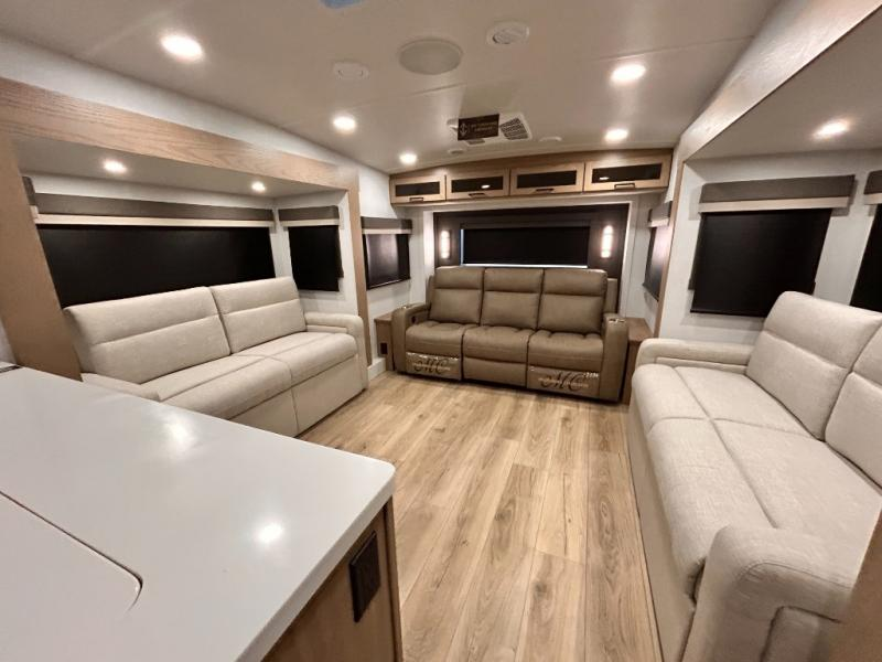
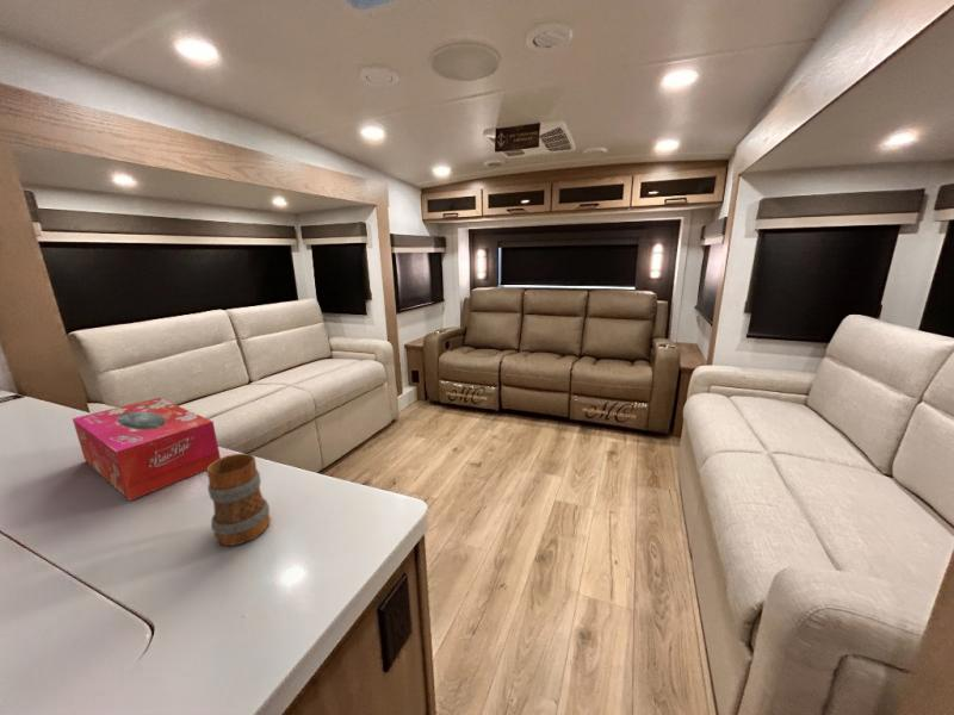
+ mug (233, 493)
+ tissue box (147, 441)
